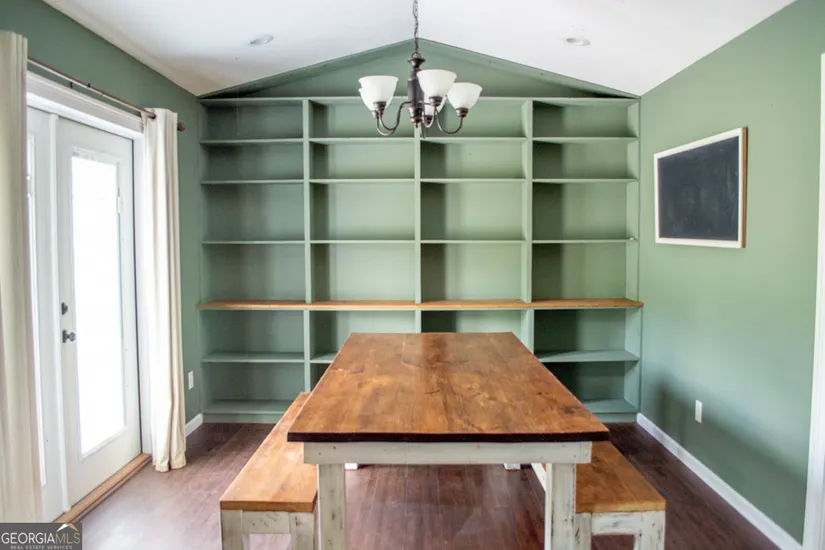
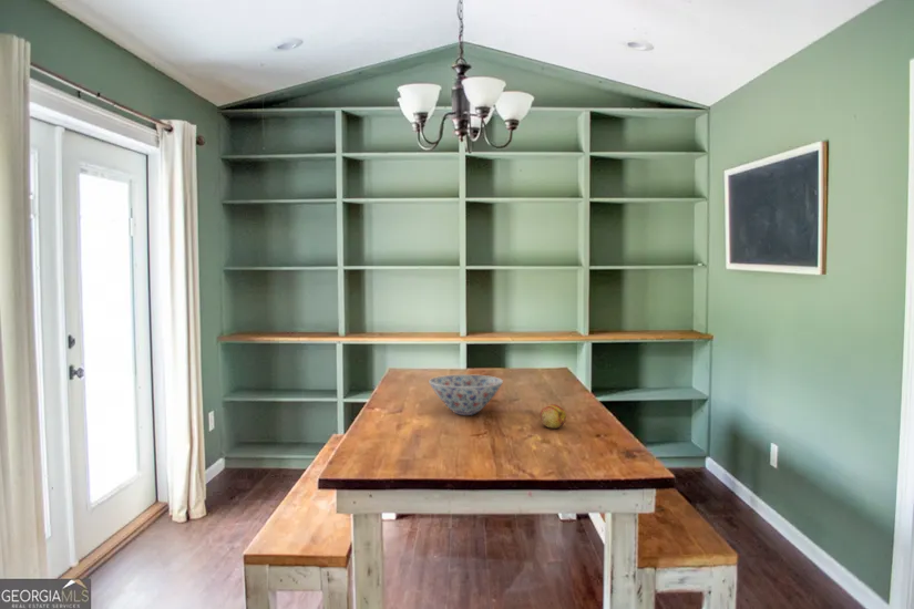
+ fruit (553, 415)
+ bowl (465, 396)
